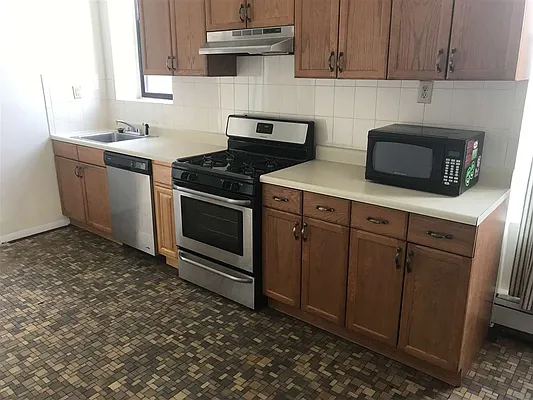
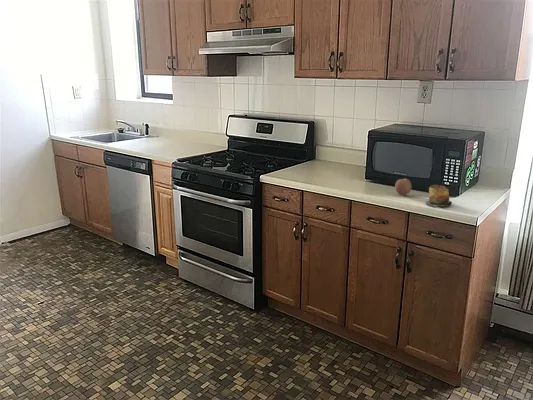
+ fruit (403, 186)
+ jar (439, 195)
